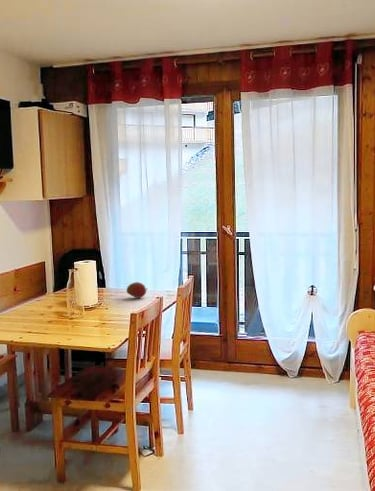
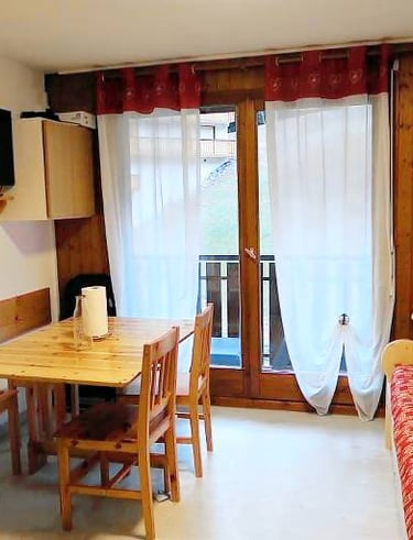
- fruit (137, 290)
